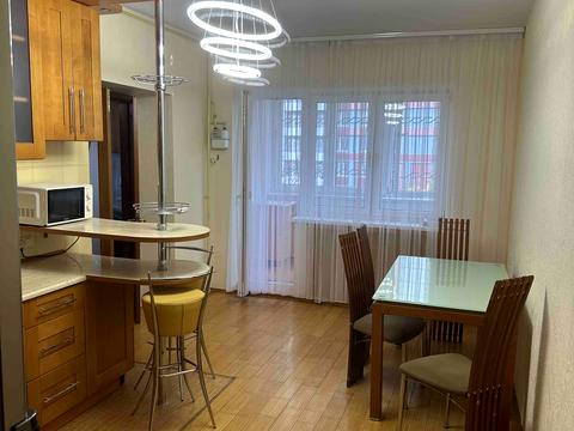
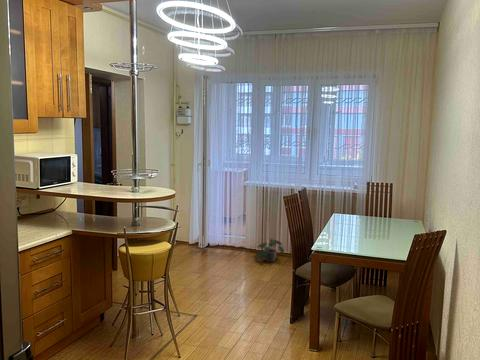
+ potted plant (269, 249)
